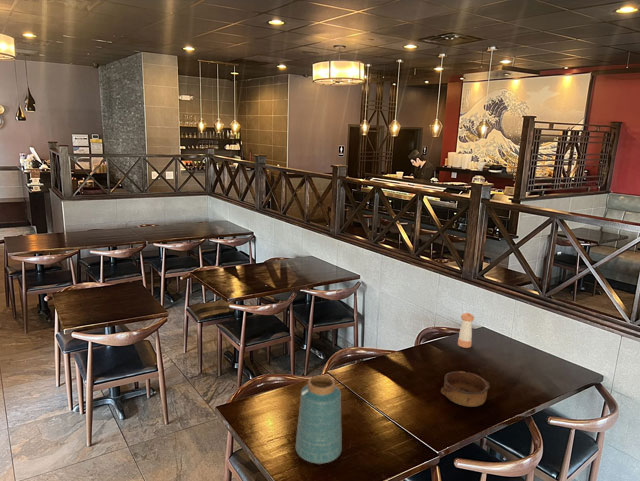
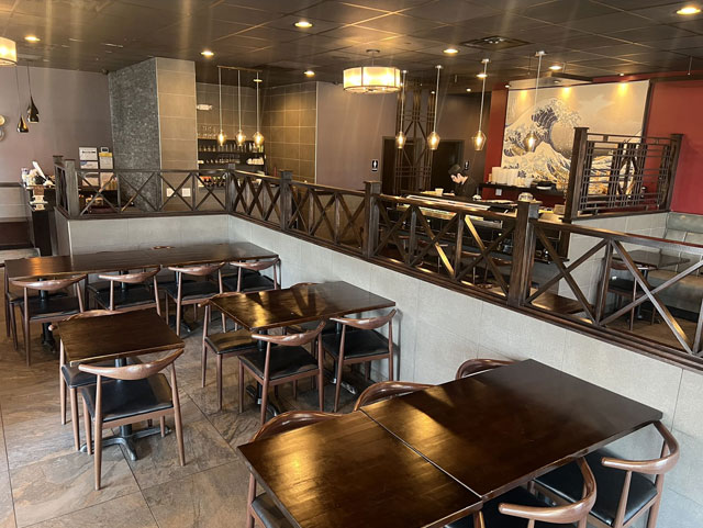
- bowl (465, 389)
- pepper shaker (466, 329)
- vase (319, 416)
